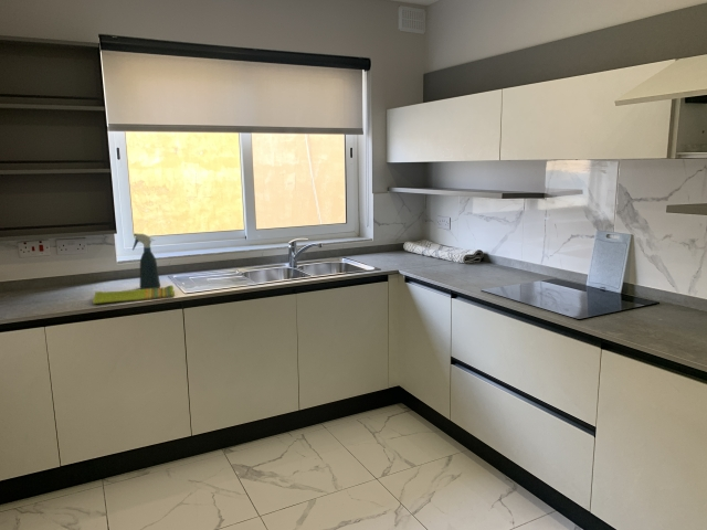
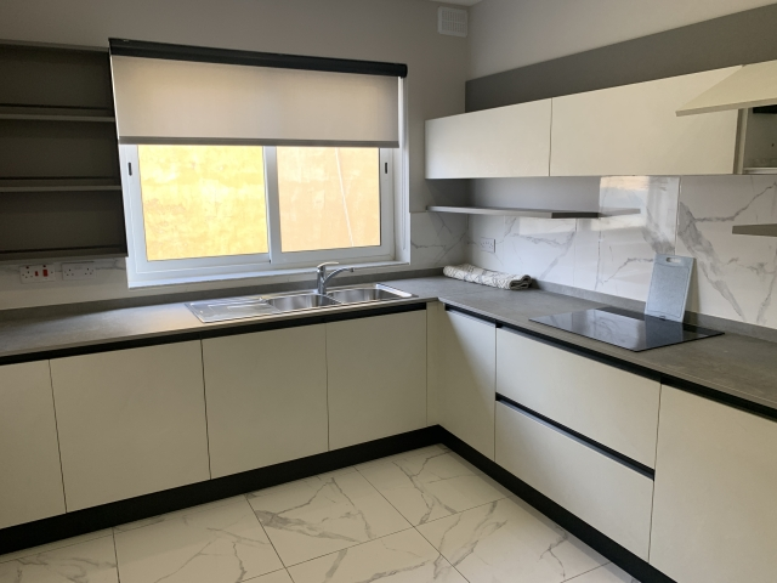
- dish towel (135, 294)
- spray bottle (146, 261)
